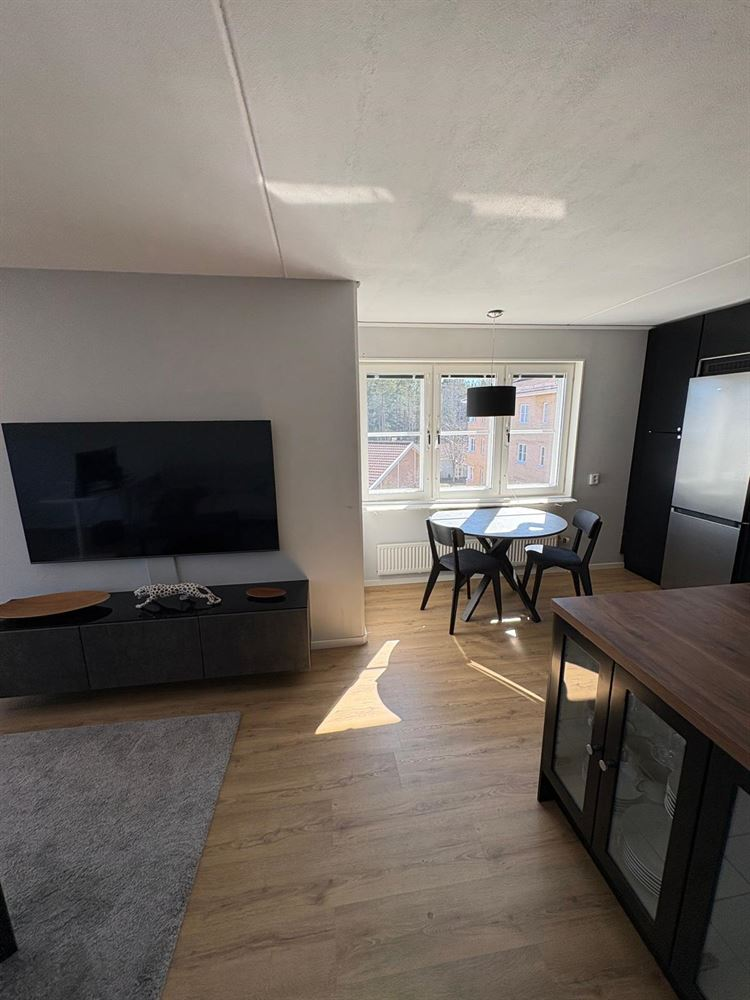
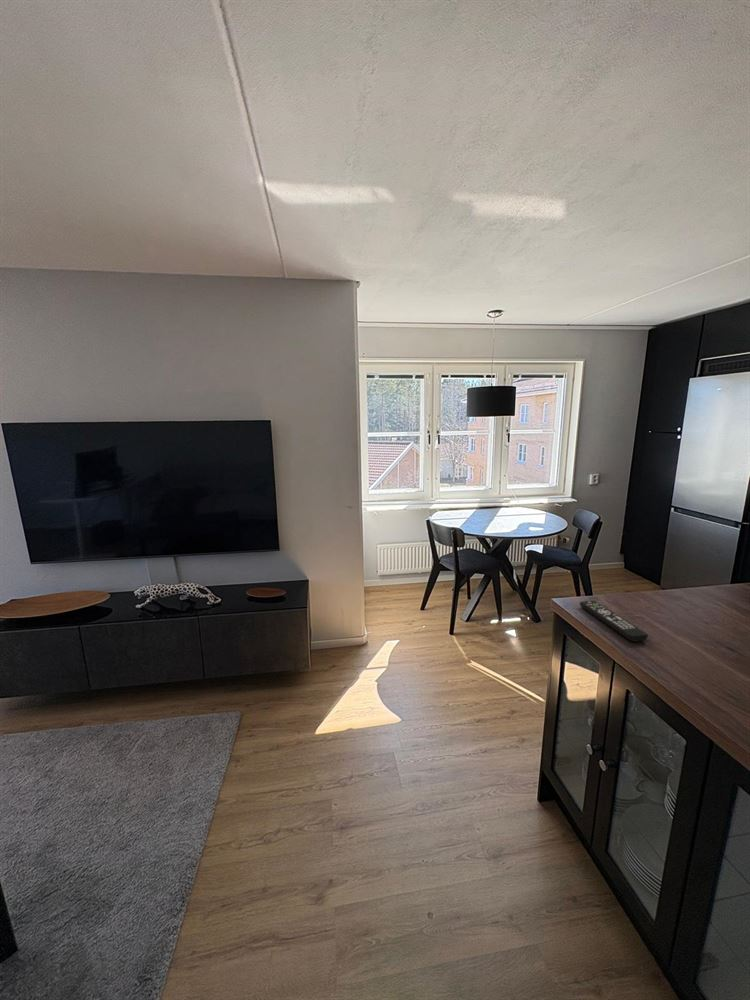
+ remote control (610, 619)
